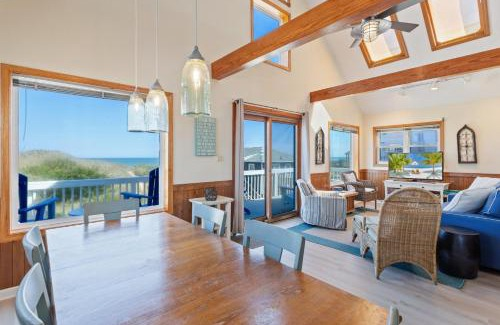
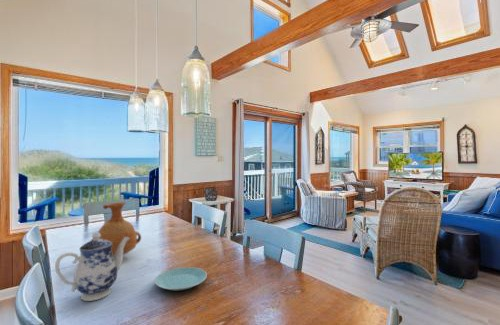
+ plate (181, 279)
+ vase (116, 230)
+ teapot (96, 263)
